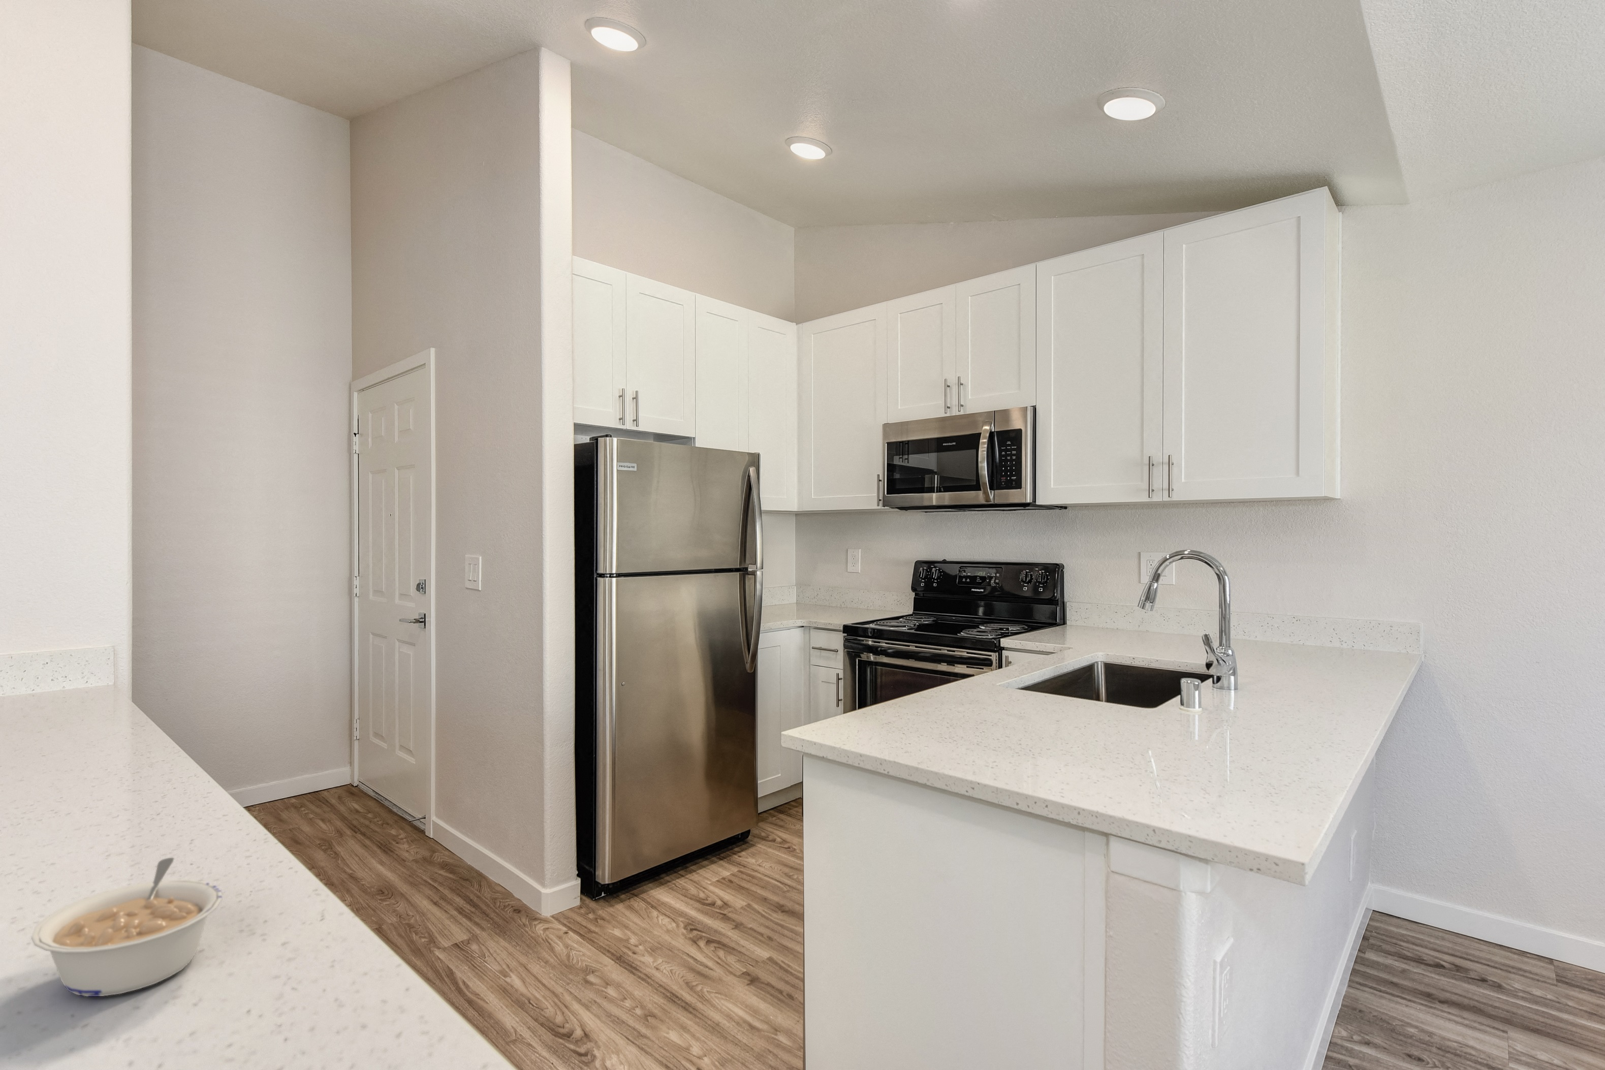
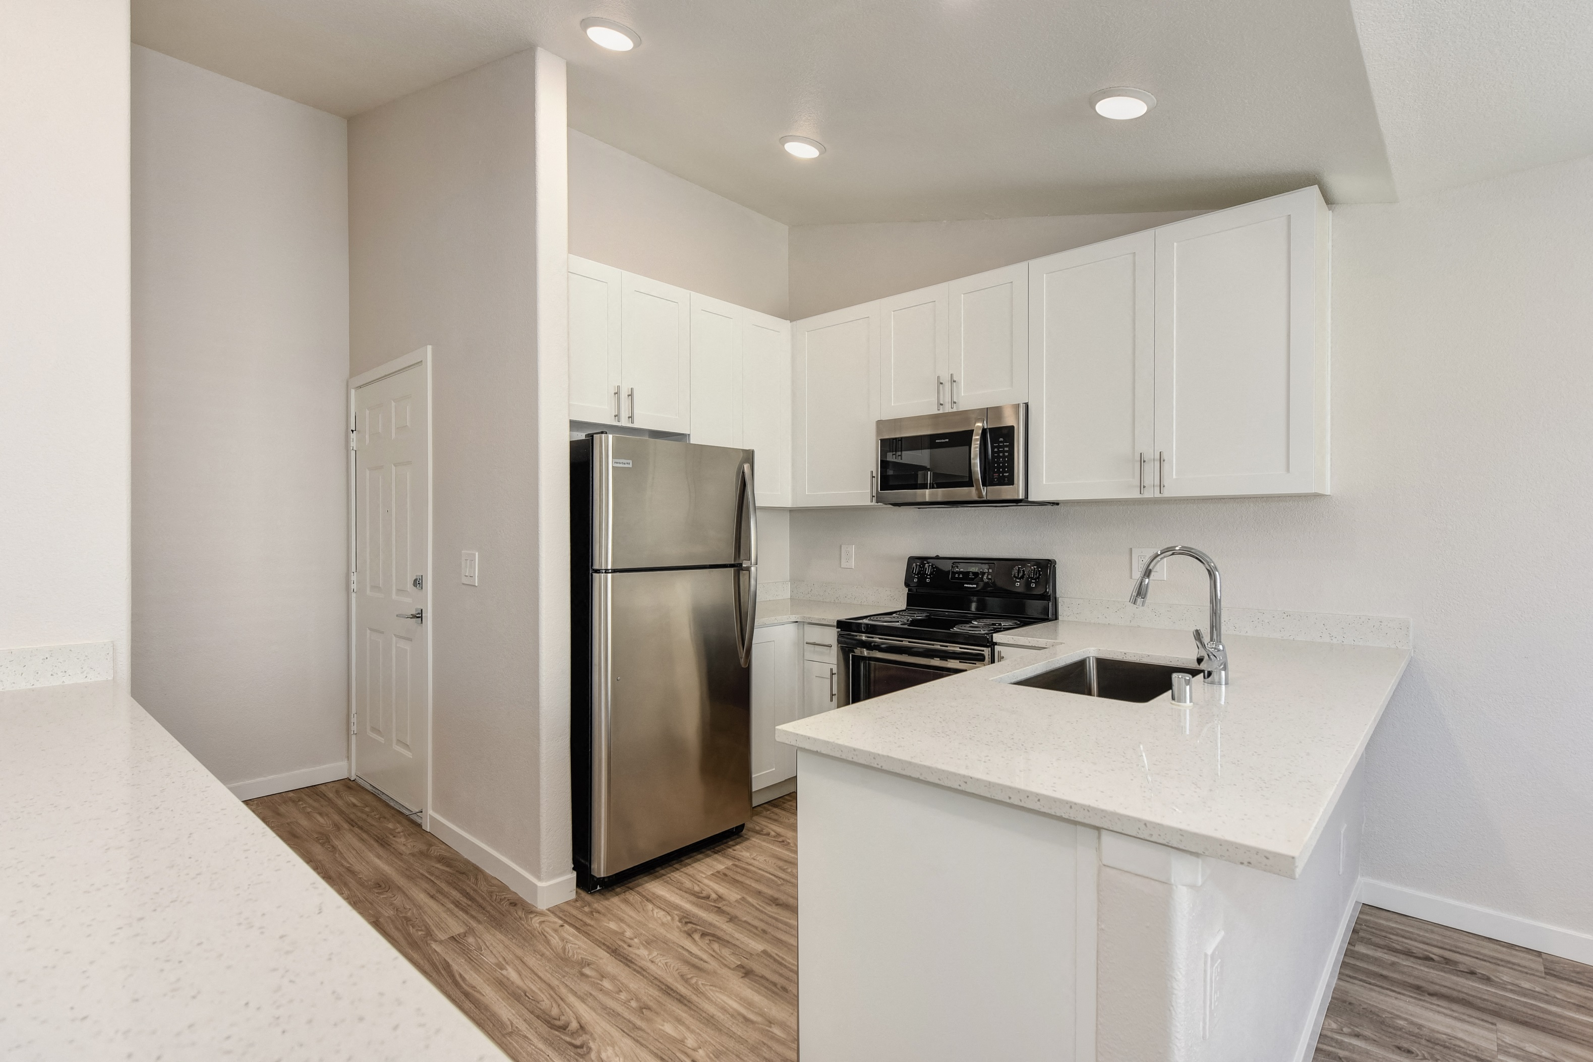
- legume (129, 933)
